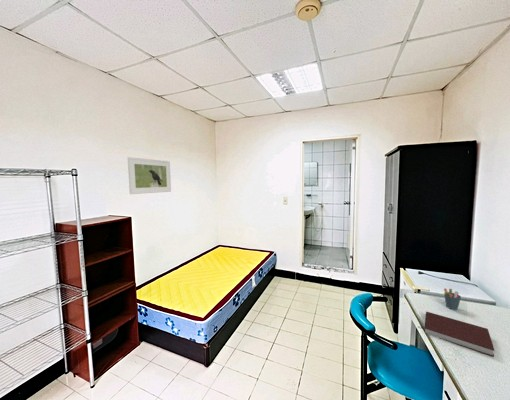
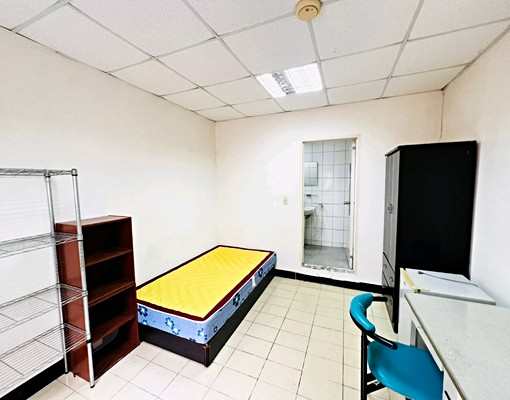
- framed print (151, 176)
- pen holder (452, 297)
- notebook (455, 331)
